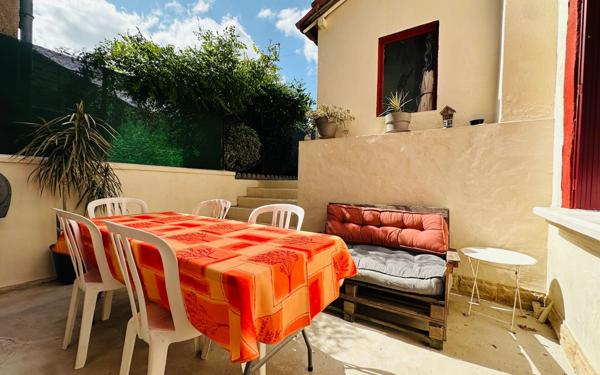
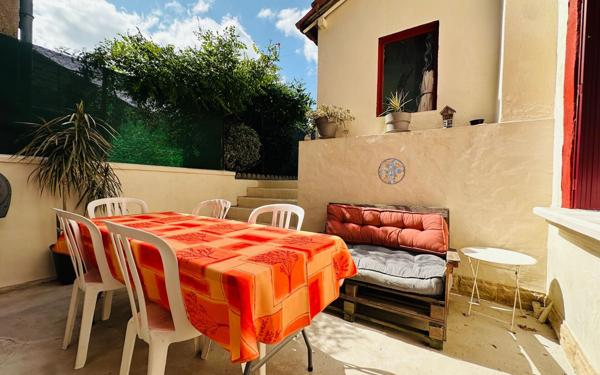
+ manhole cover (391, 171)
